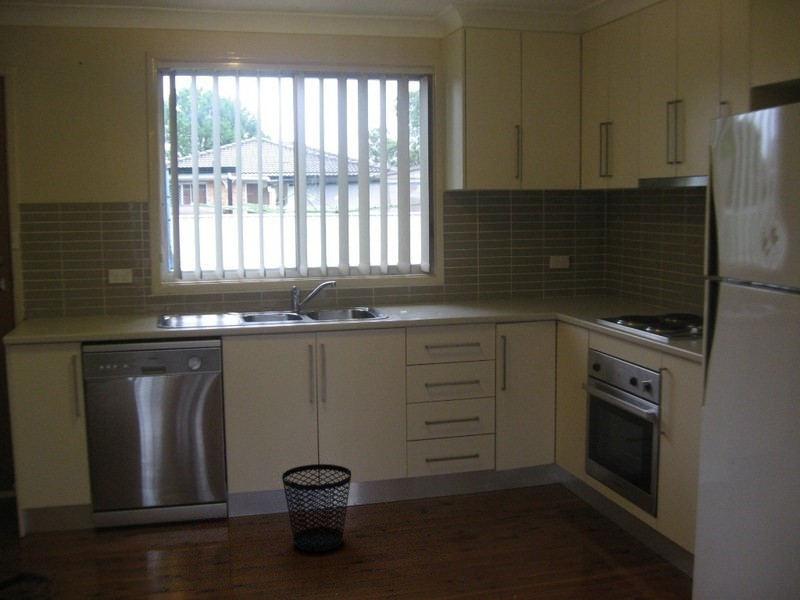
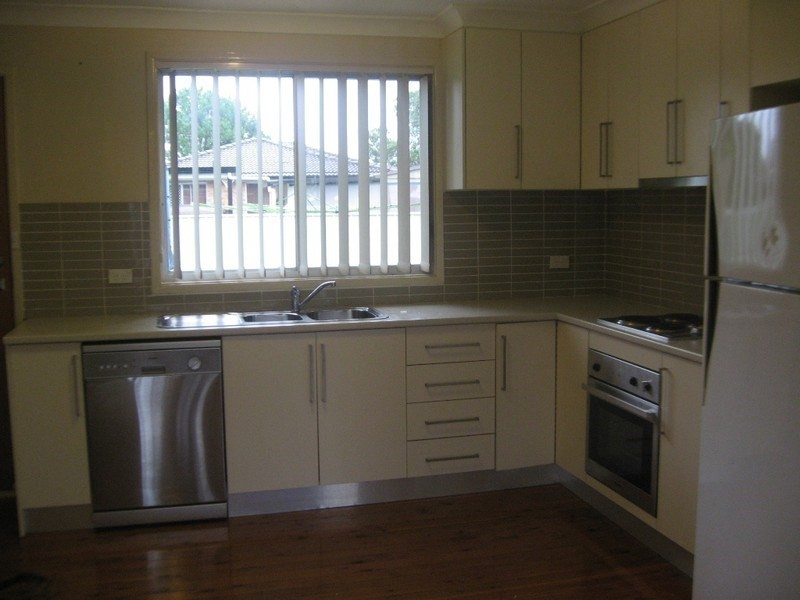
- wastebasket (317, 508)
